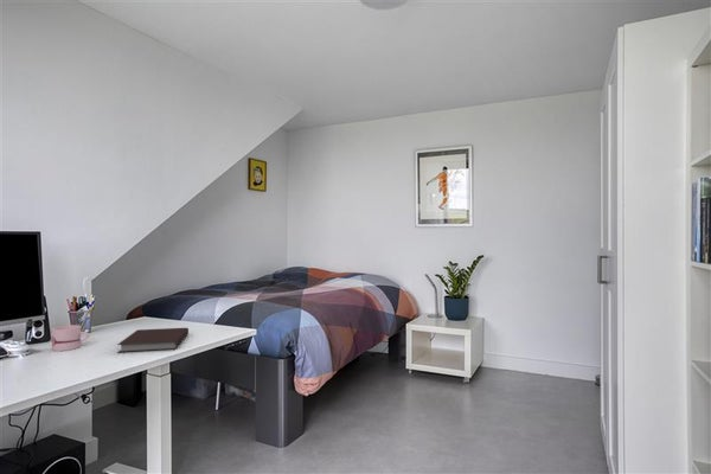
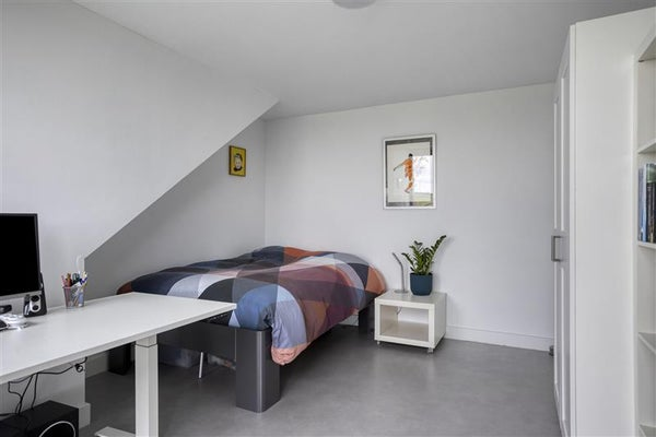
- mug (70, 337)
- notebook (155, 339)
